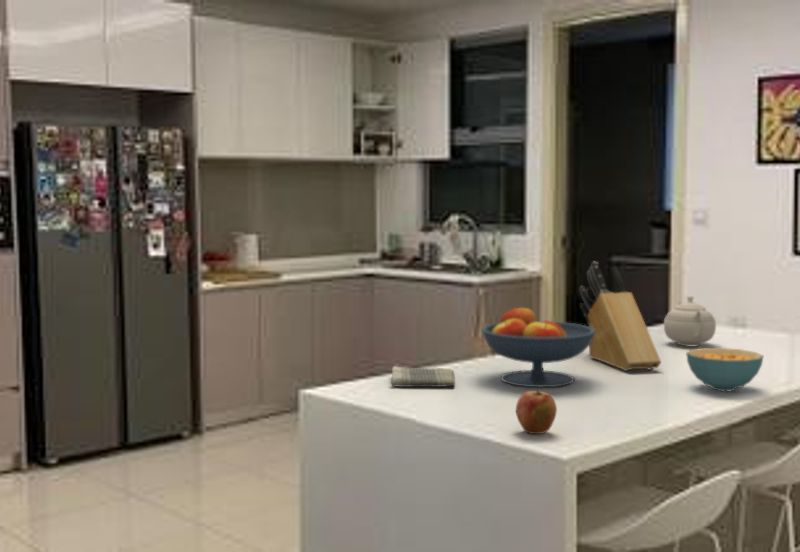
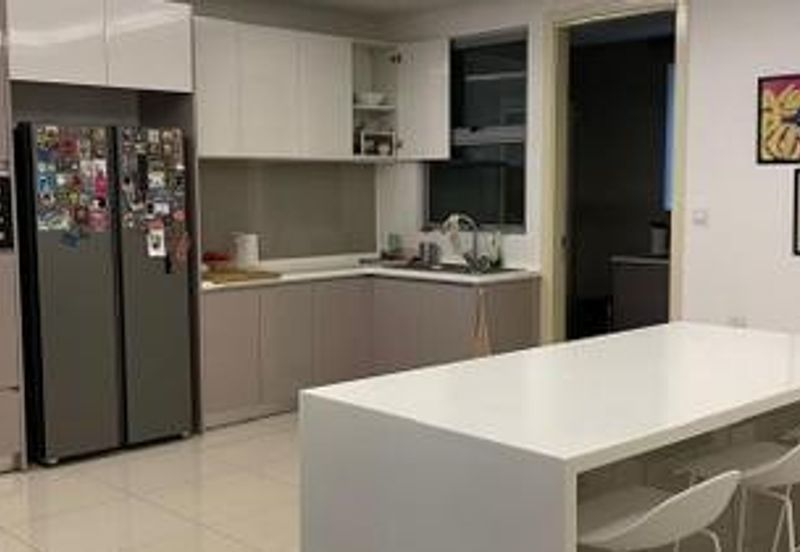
- teapot (690, 320)
- dish towel (423, 375)
- knife block (617, 313)
- apple (535, 410)
- cereal bowl (724, 371)
- fruit bowl (537, 345)
